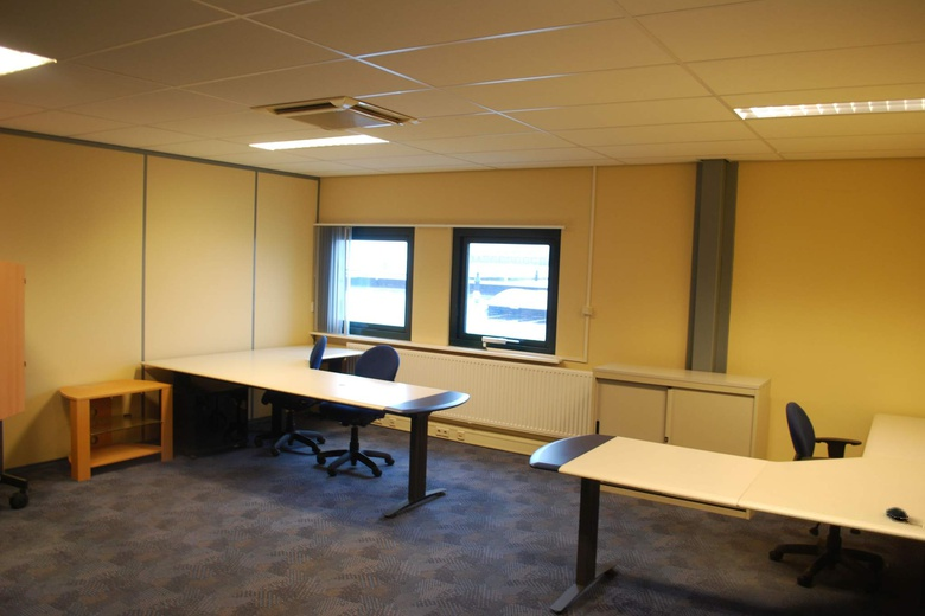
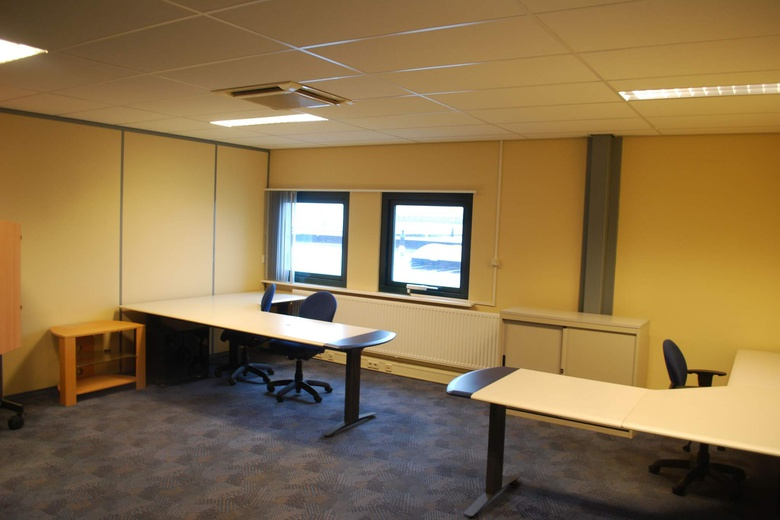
- computer mouse (902, 514)
